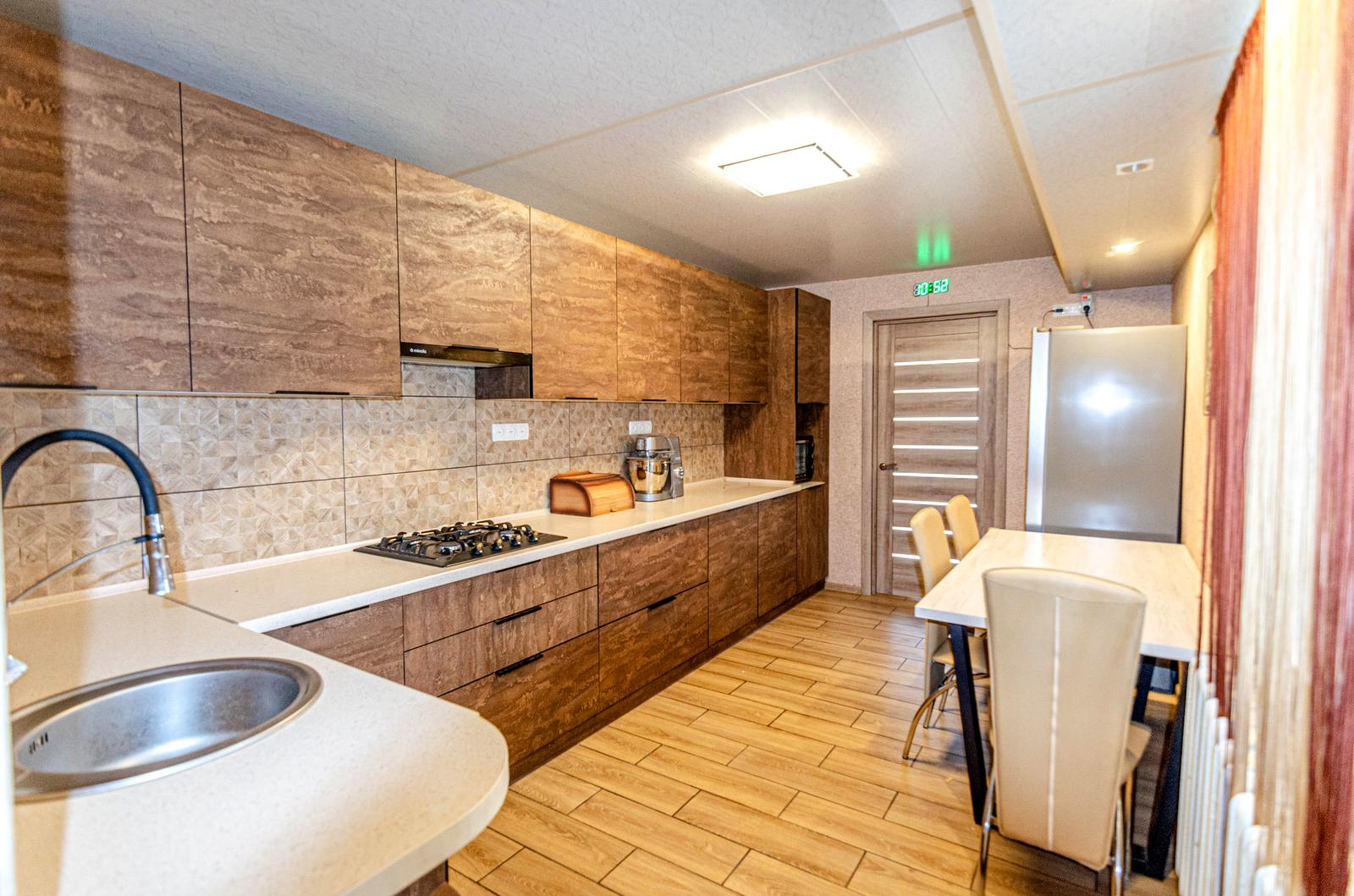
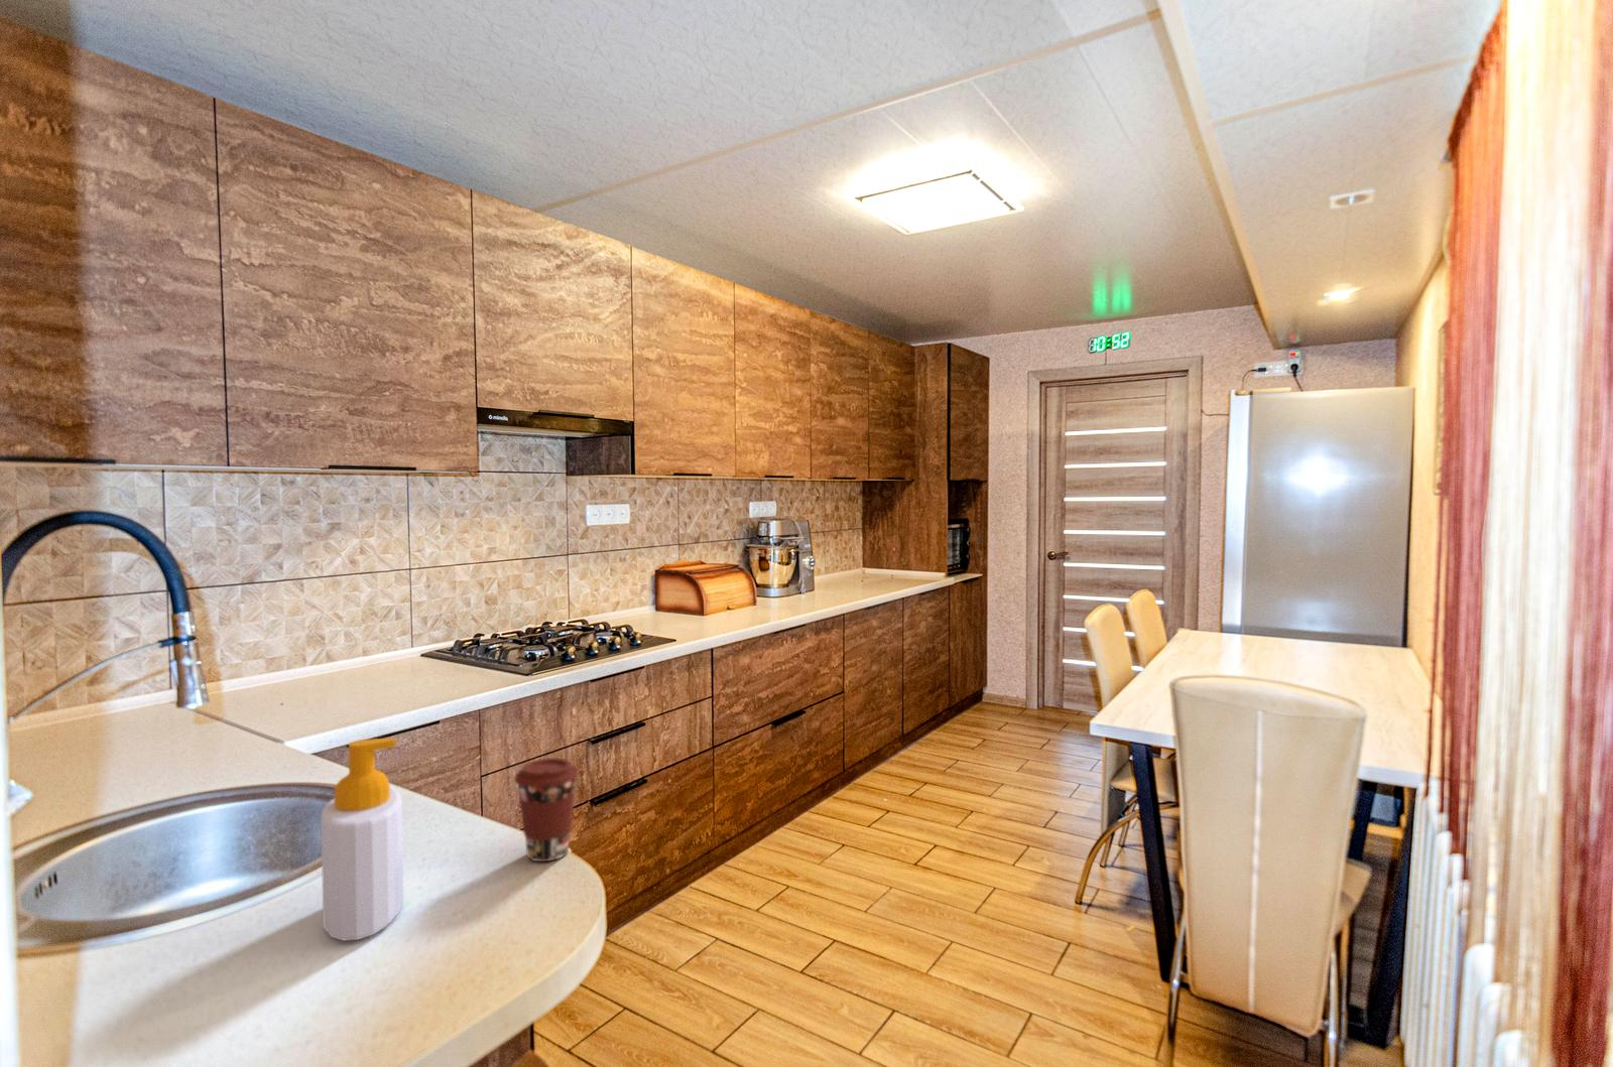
+ coffee cup (548, 809)
+ soap bottle (363, 828)
